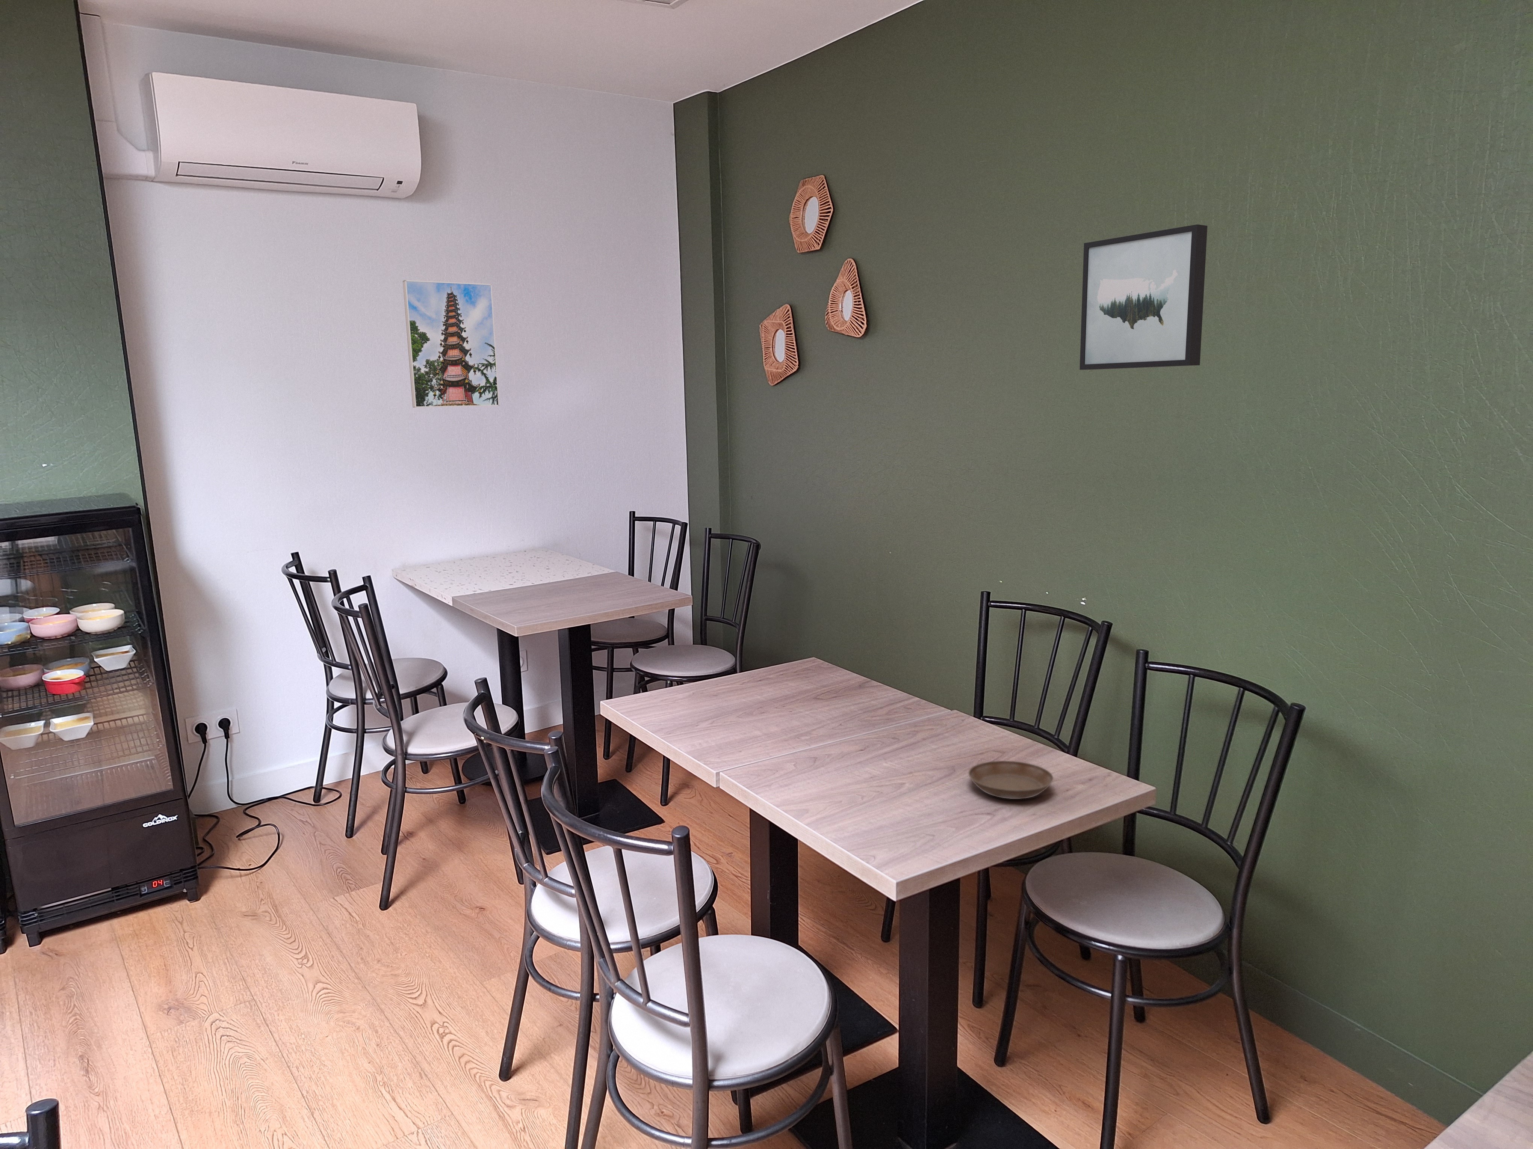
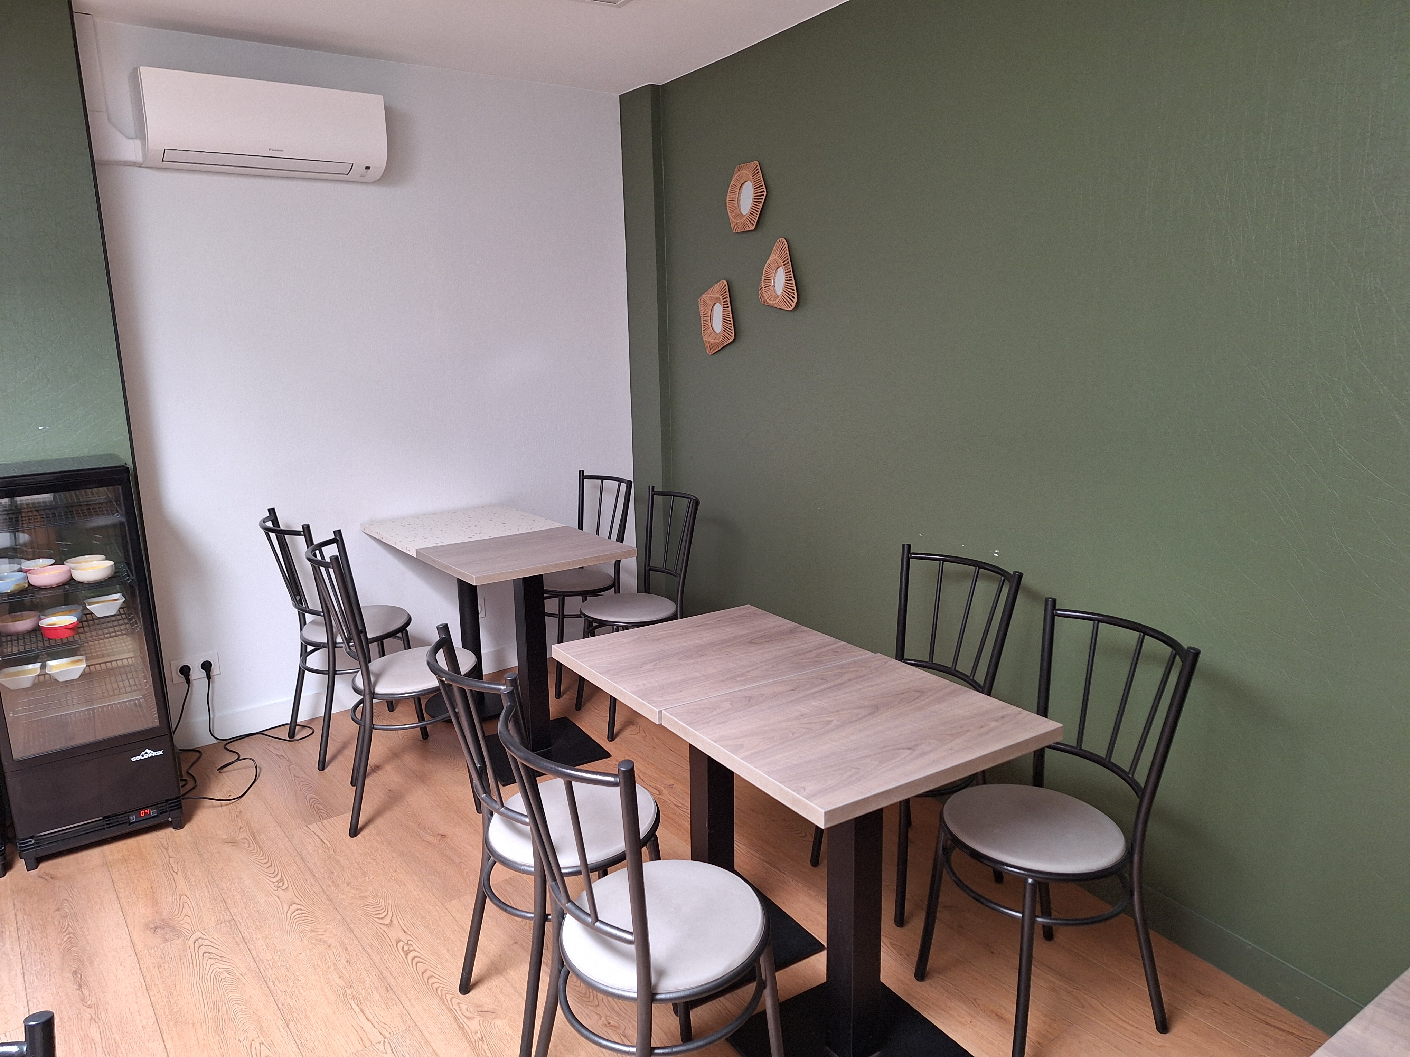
- wall art (1139, 302)
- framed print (453, 345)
- saucer (1010, 781)
